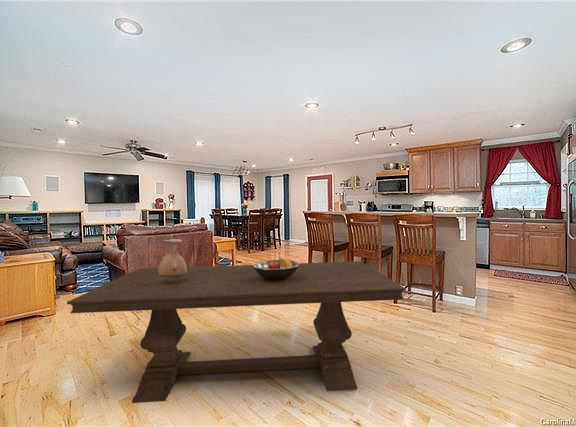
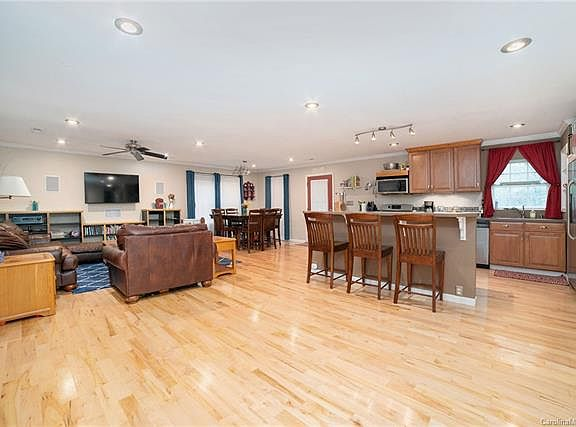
- dining table (249, 305)
- vase (172, 260)
- fruit bowl (276, 268)
